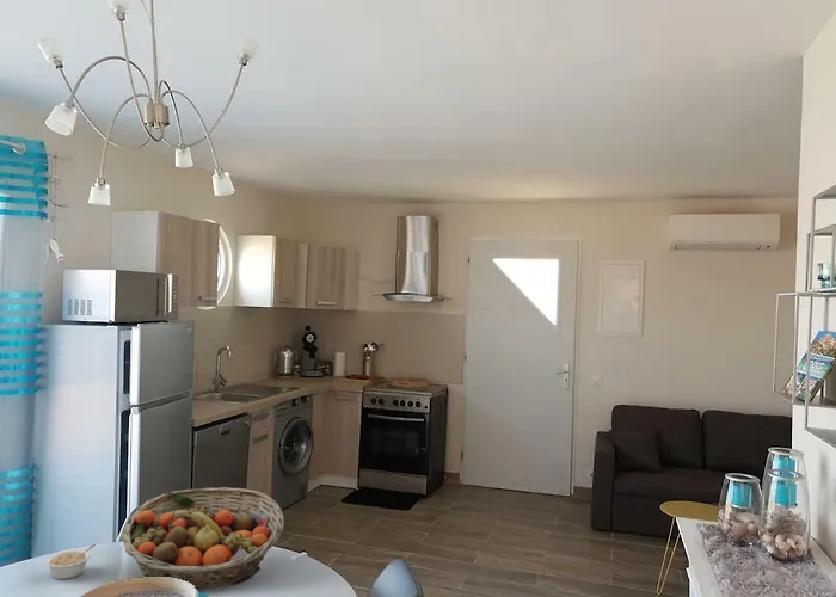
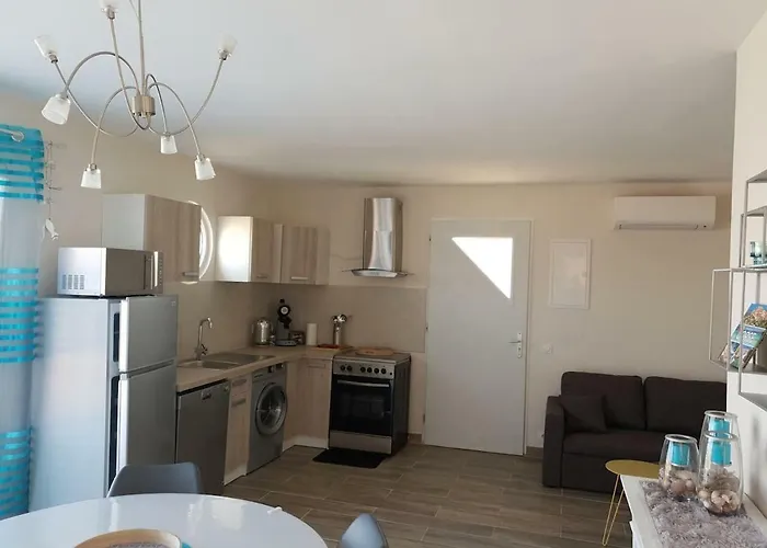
- legume (68, 562)
- fruit basket (204, 536)
